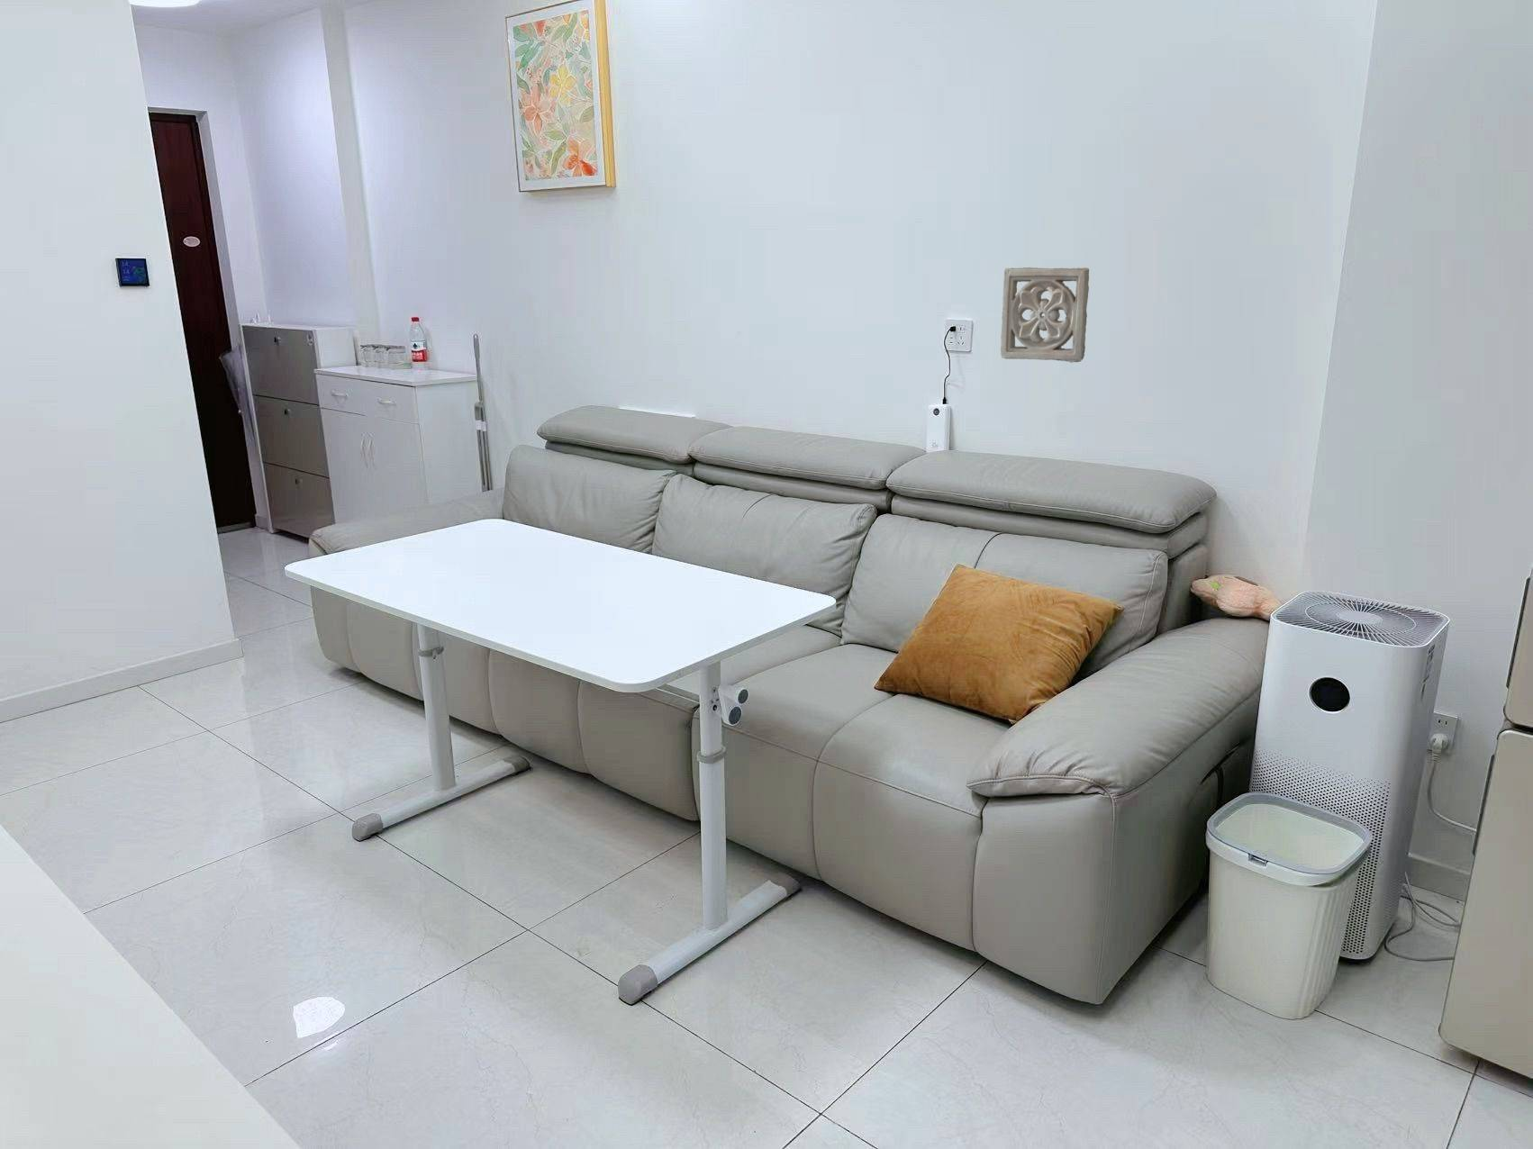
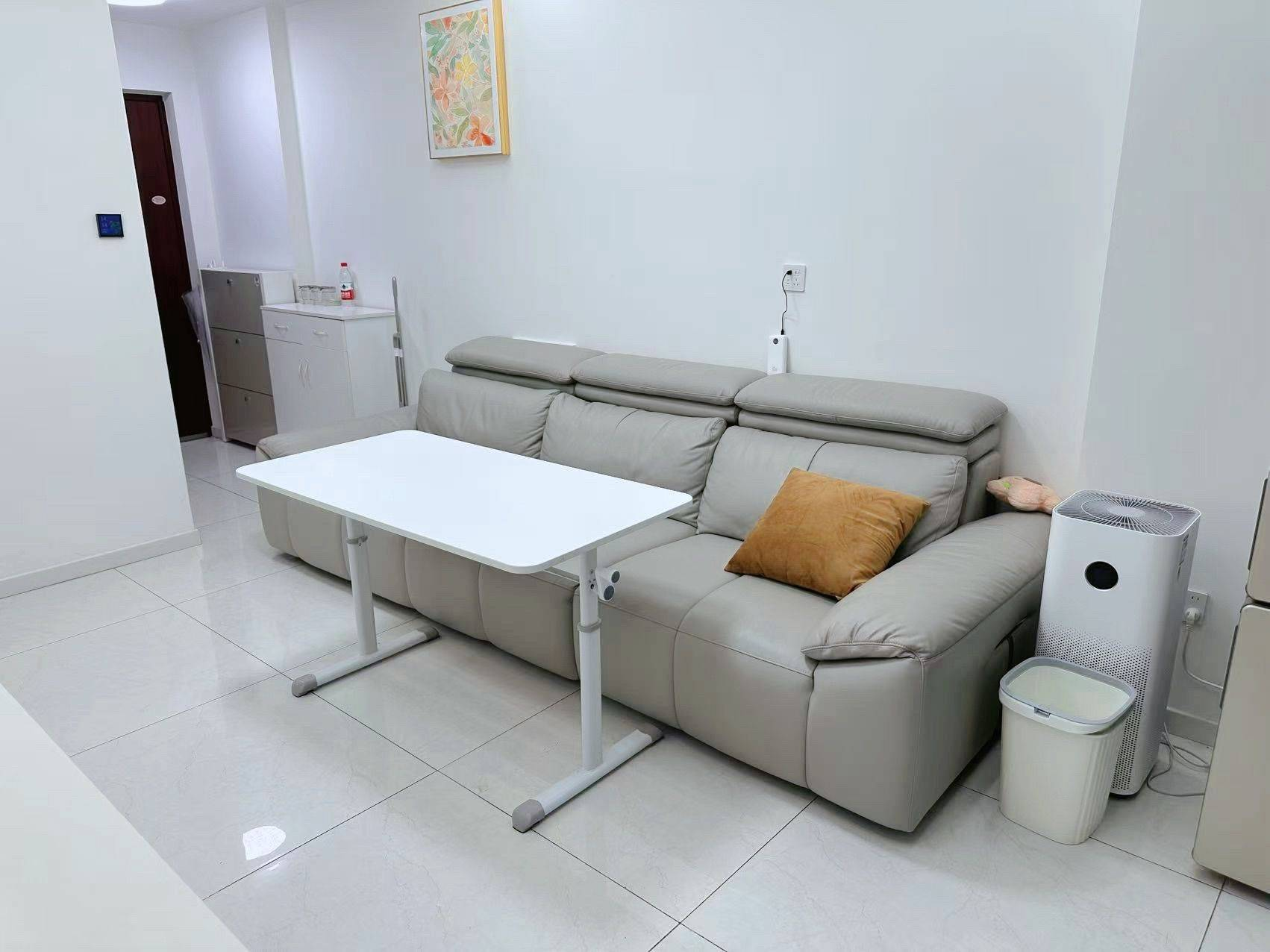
- wall ornament (1043, 316)
